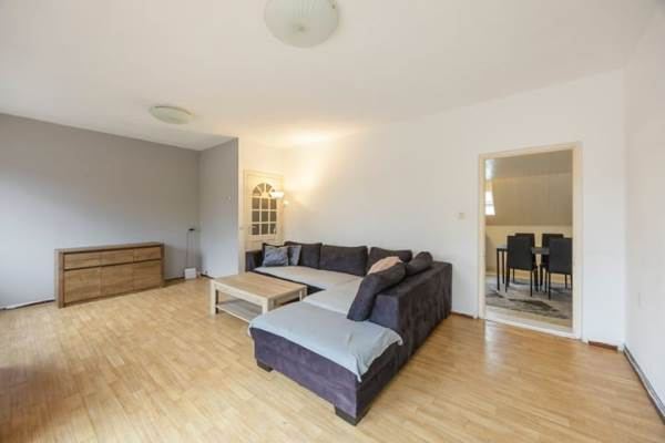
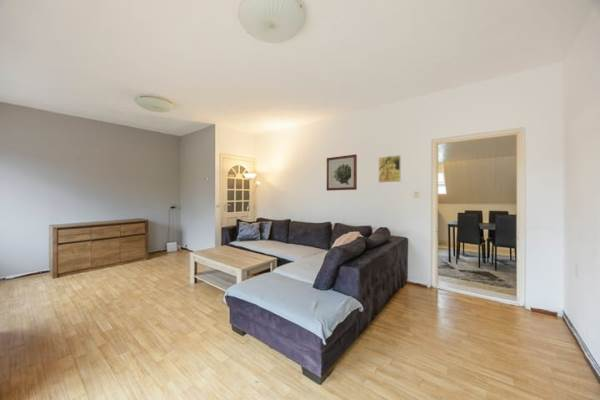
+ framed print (389, 169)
+ wall art (341, 173)
